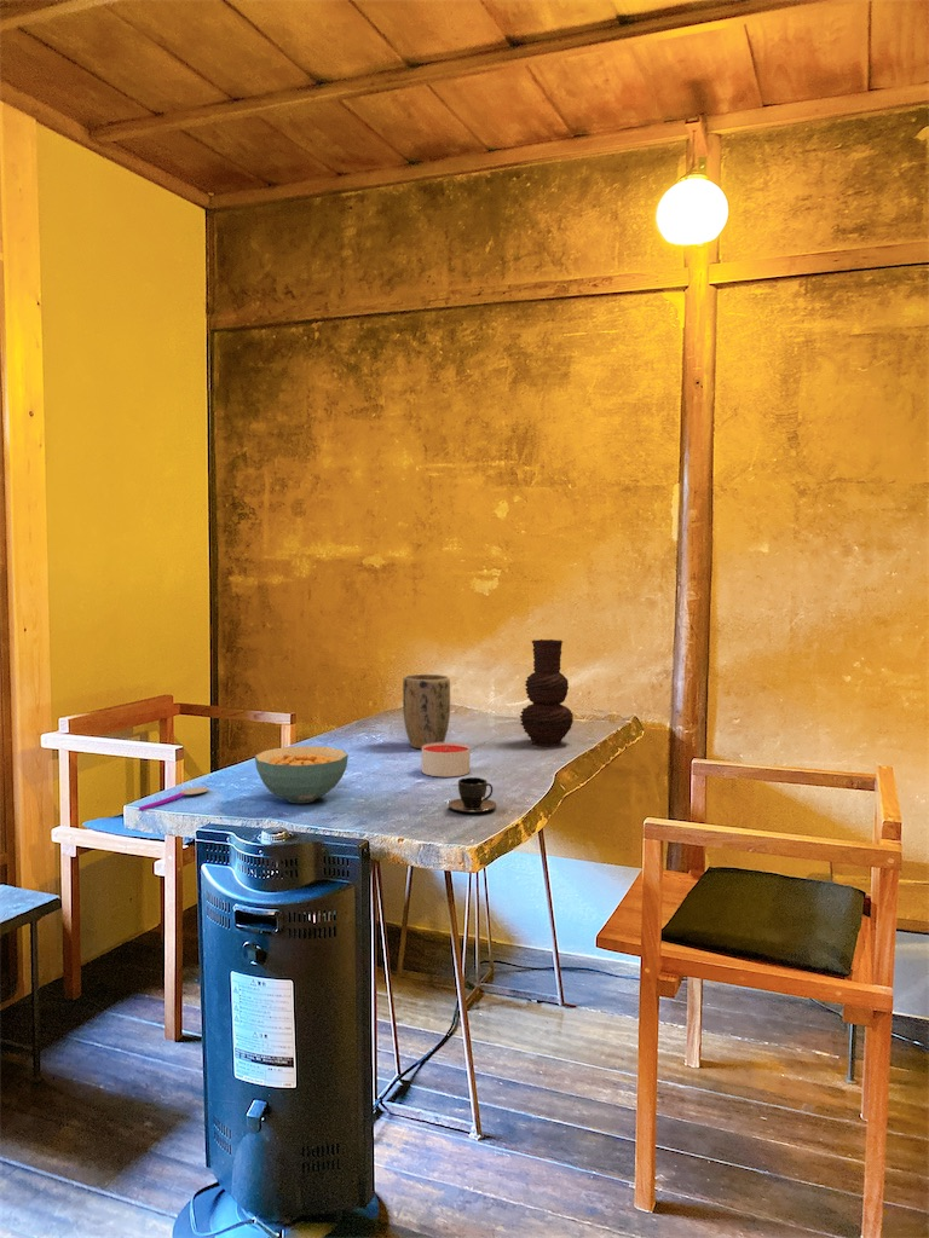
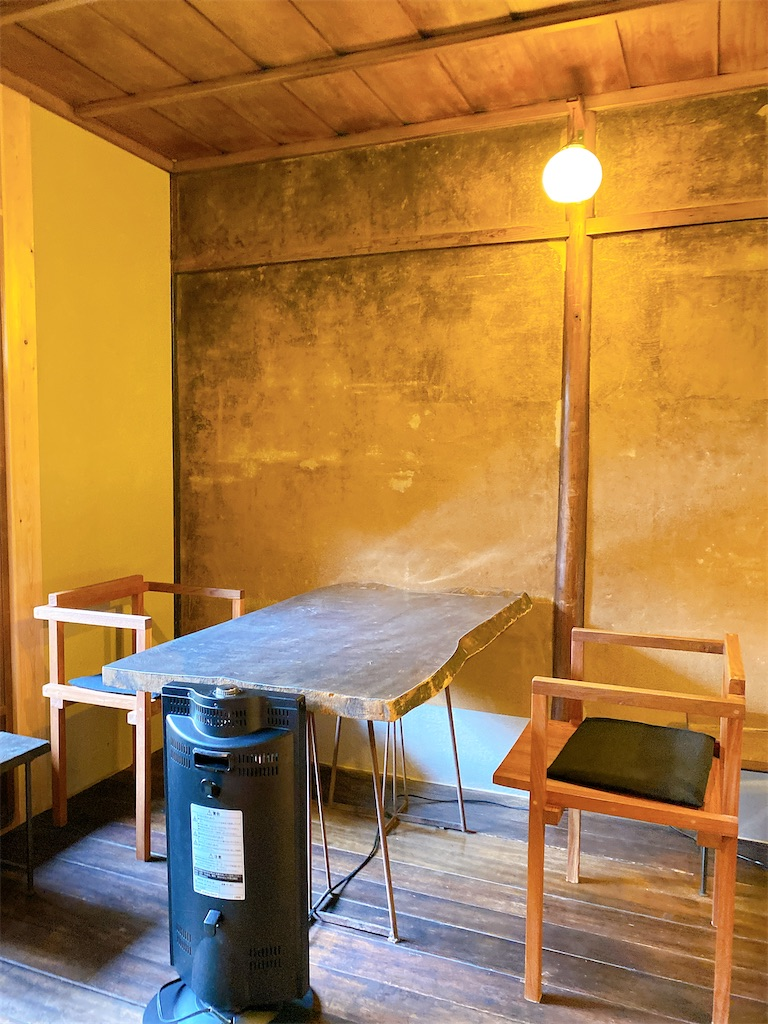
- vase (547, 692)
- spoon (174, 797)
- plant pot (426, 711)
- cereal bowl (301, 777)
- candle (445, 758)
- teacup (472, 794)
